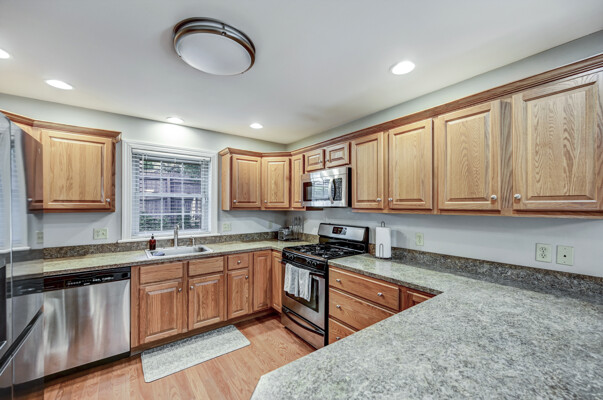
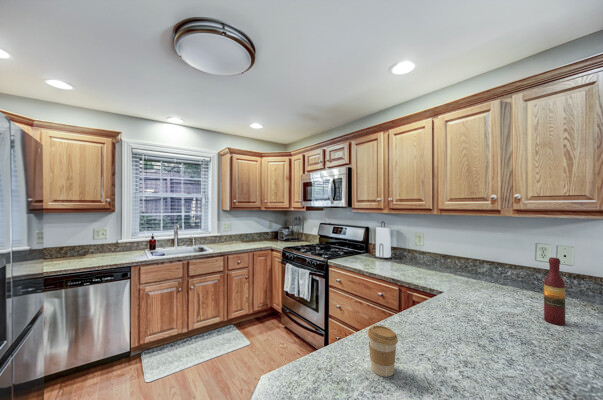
+ coffee cup (382, 349)
+ wine bottle (554, 289)
